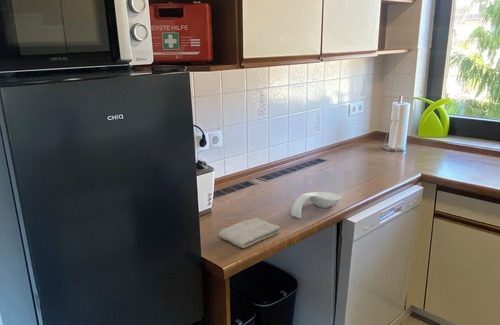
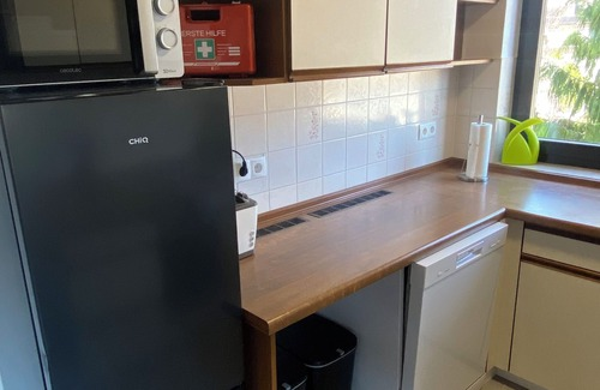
- spoon rest (315, 200)
- washcloth (250, 231)
